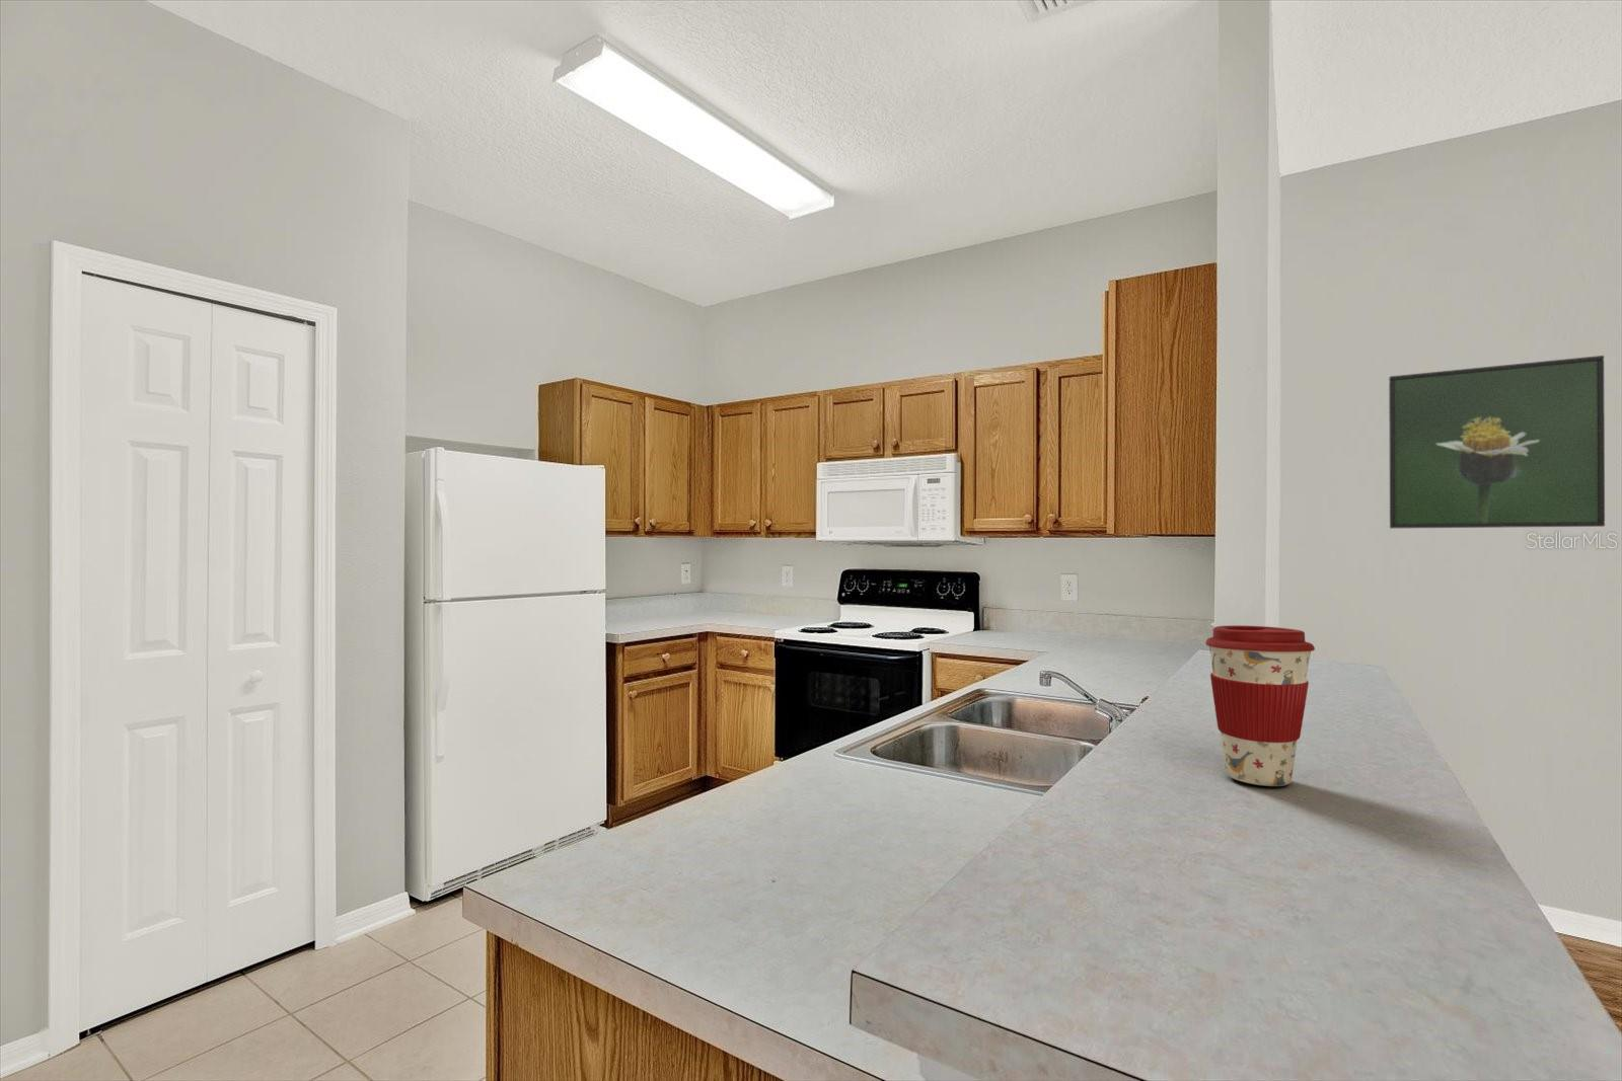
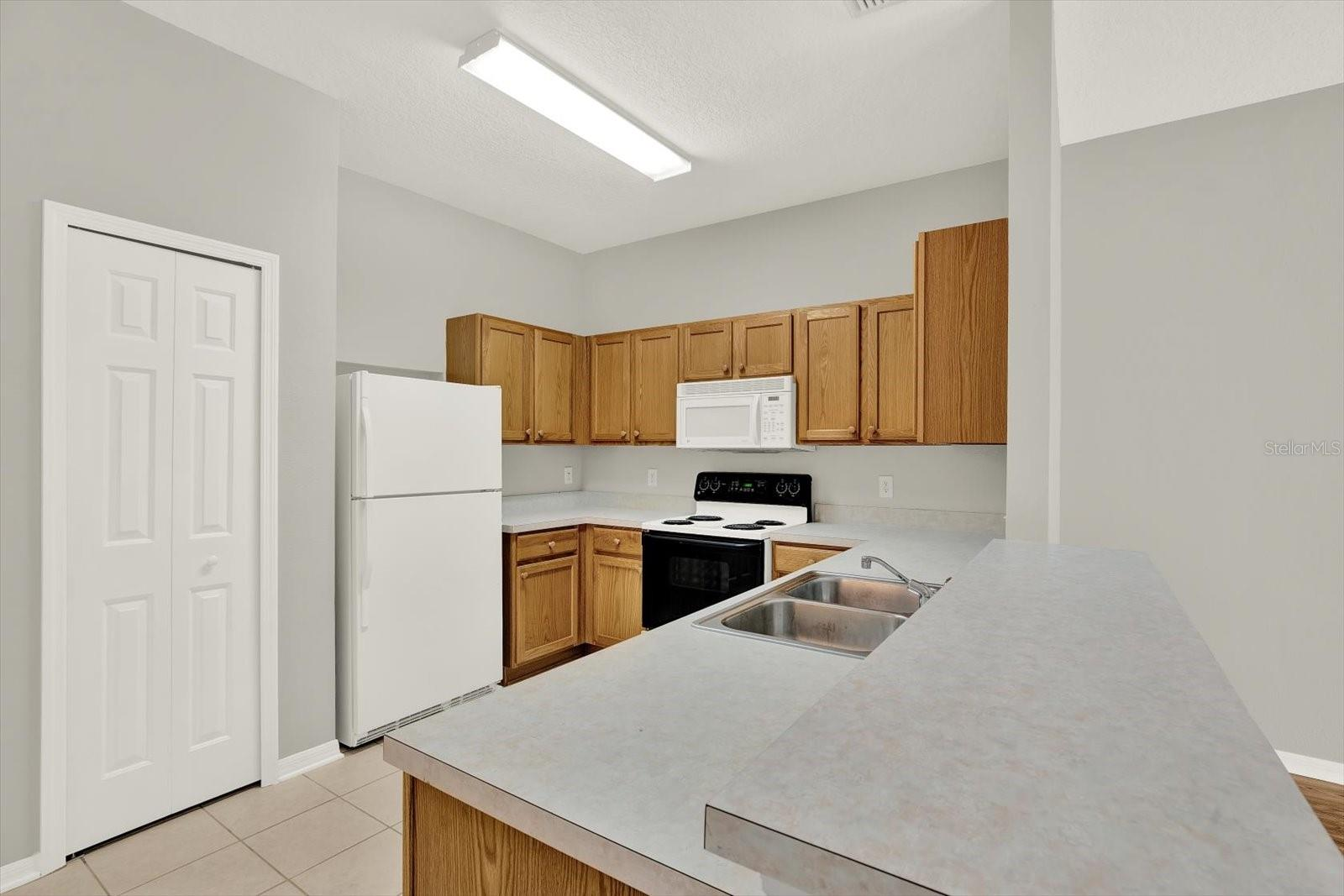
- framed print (1490, 446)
- coffee cup (1258, 702)
